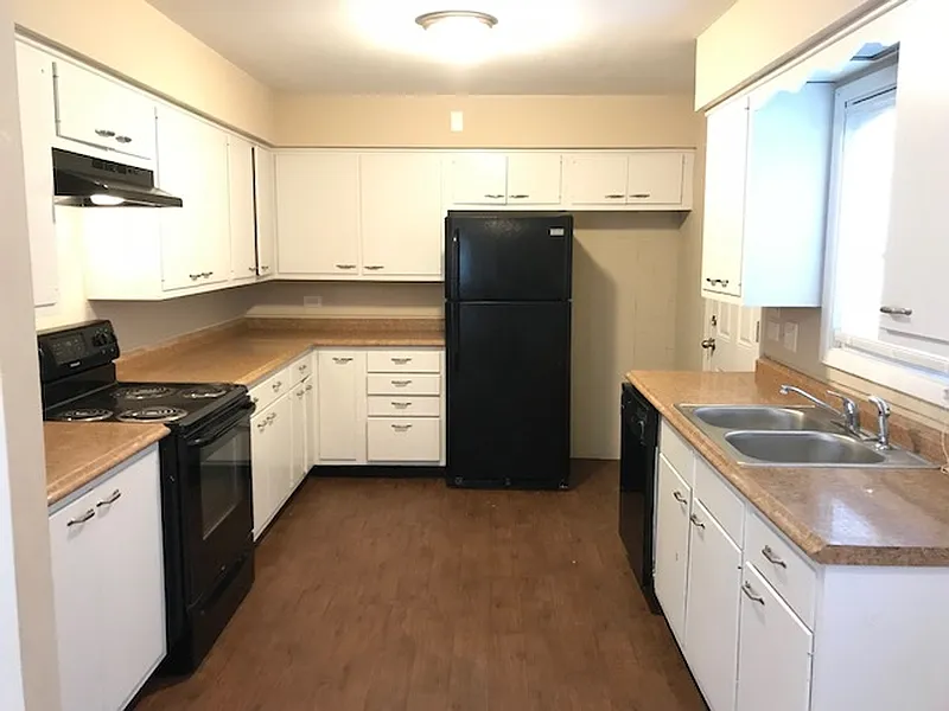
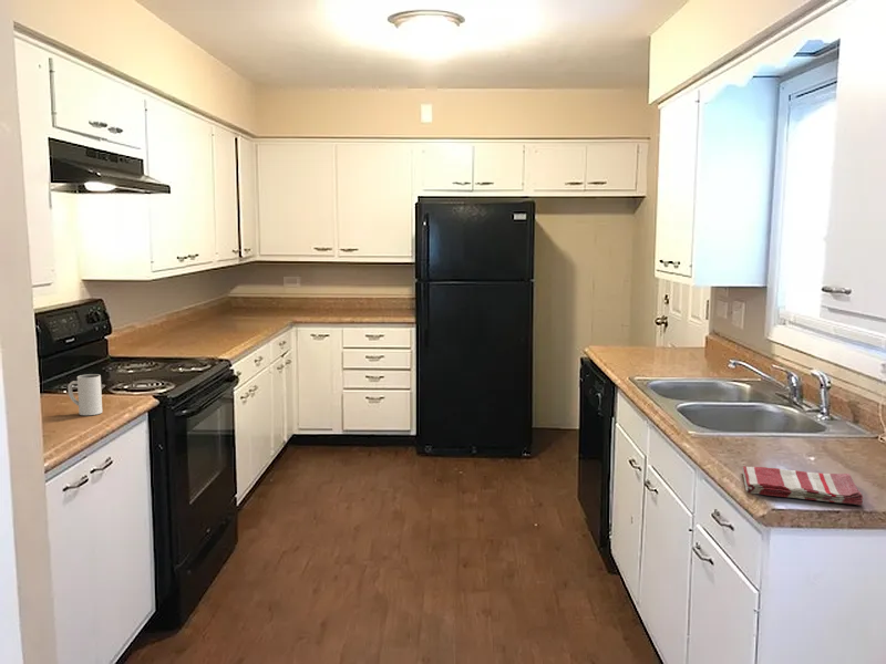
+ dish towel (799, 481)
+ mug (84, 394)
